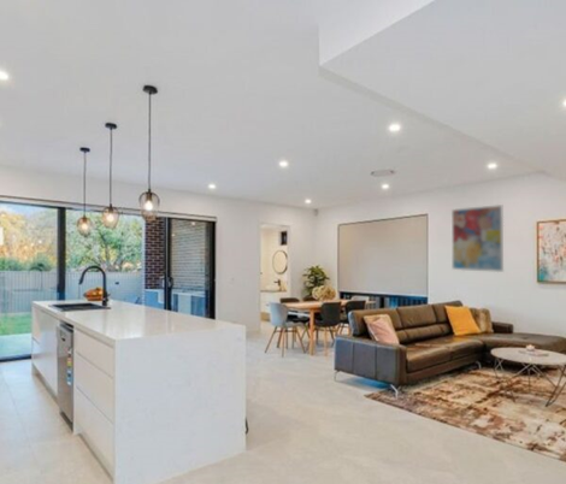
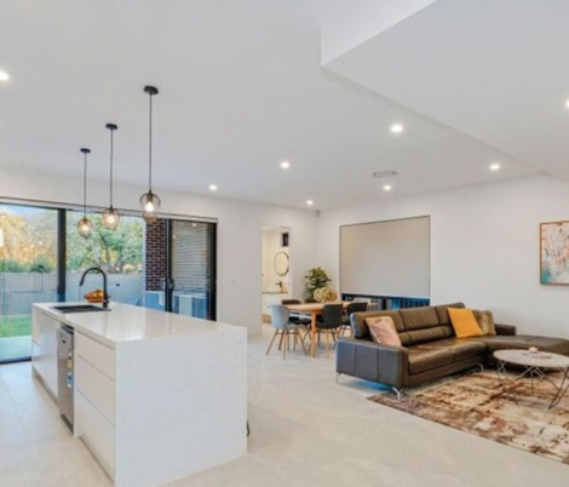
- wall art (476, 238)
